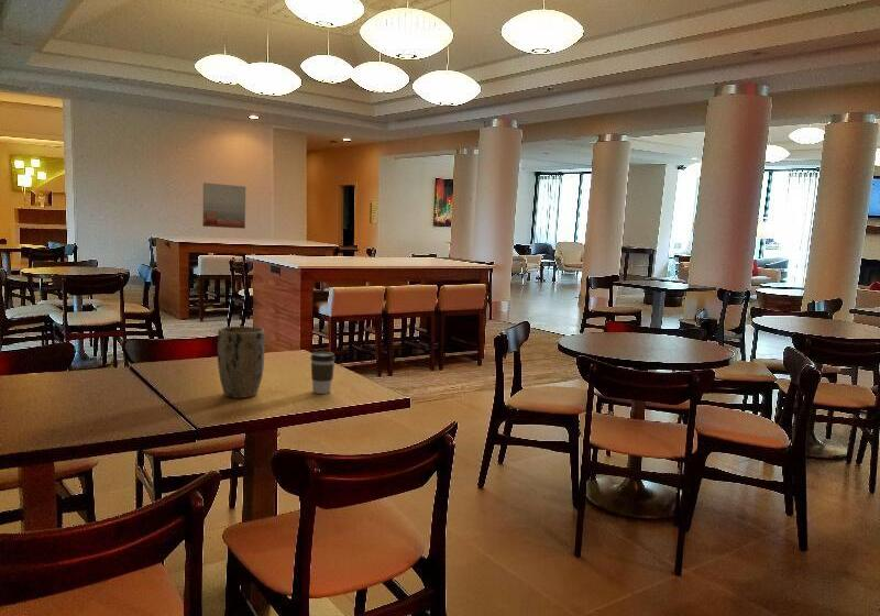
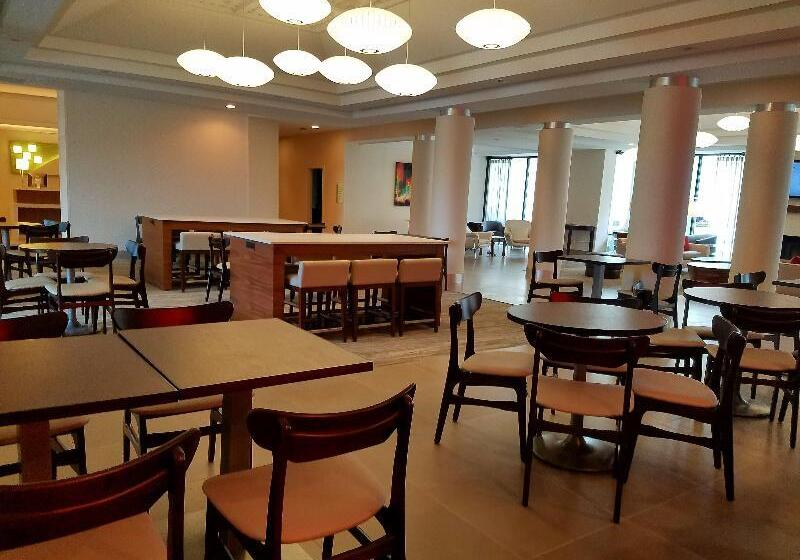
- coffee cup (322, 372)
- wall art (224, 206)
- plant pot (241, 362)
